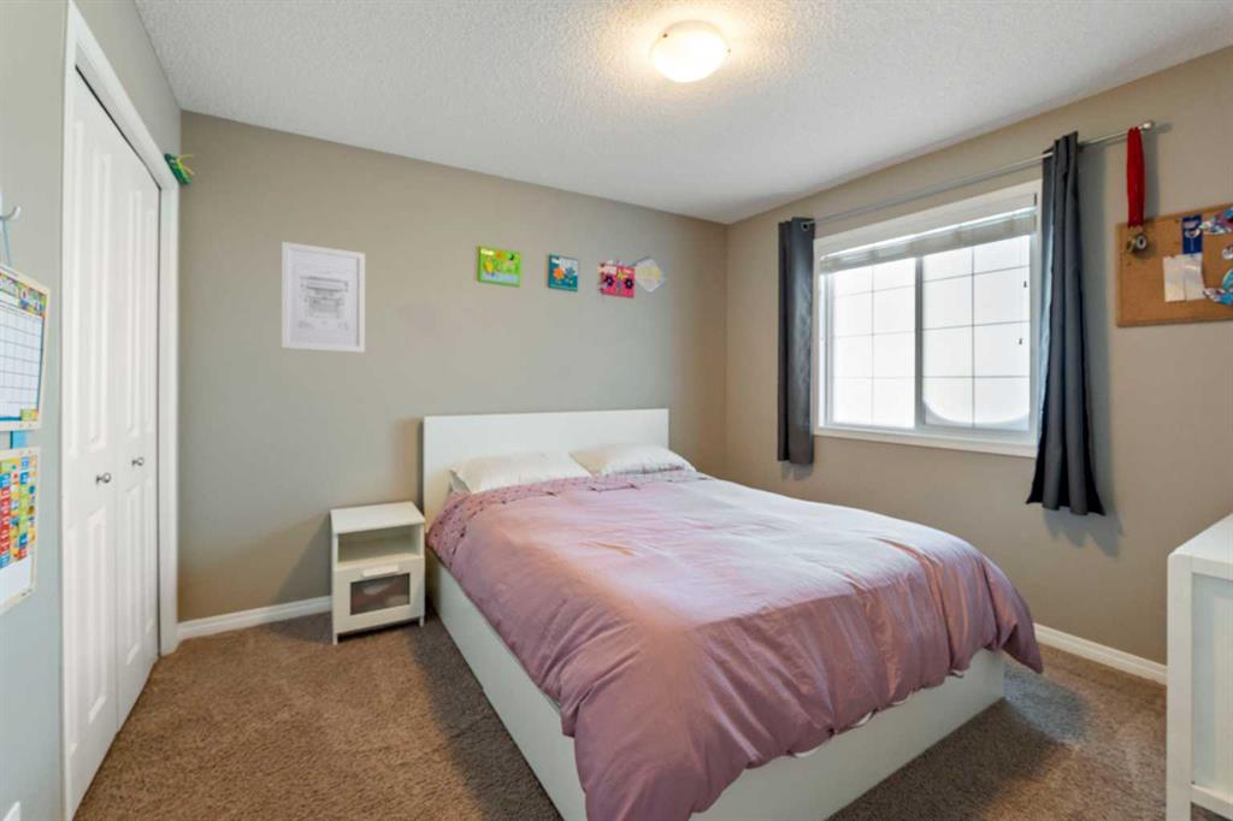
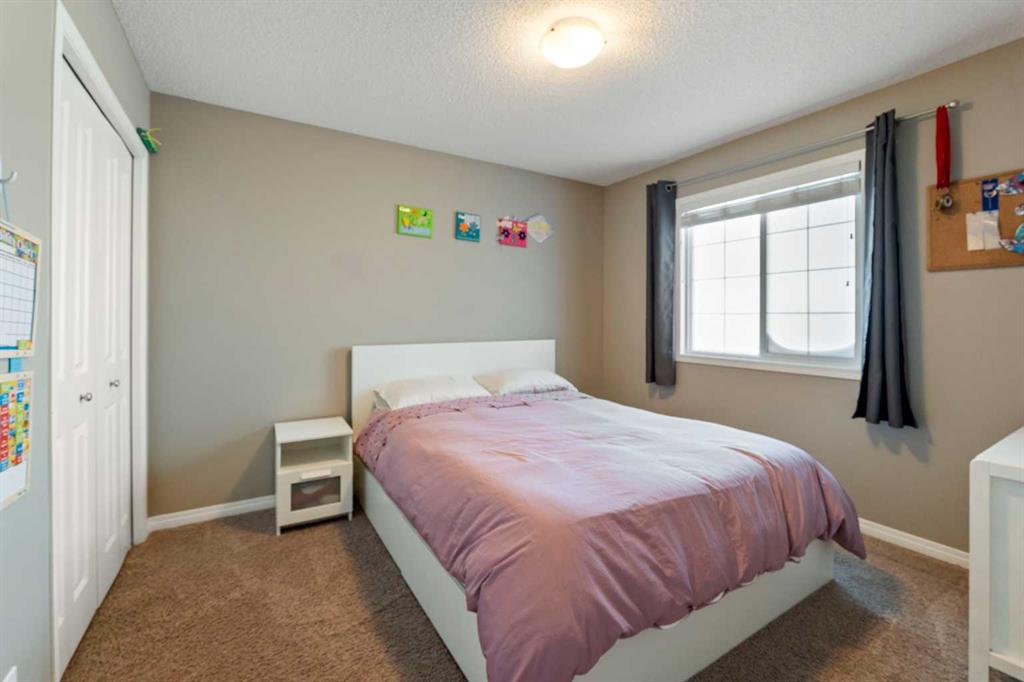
- wall art (324, 299)
